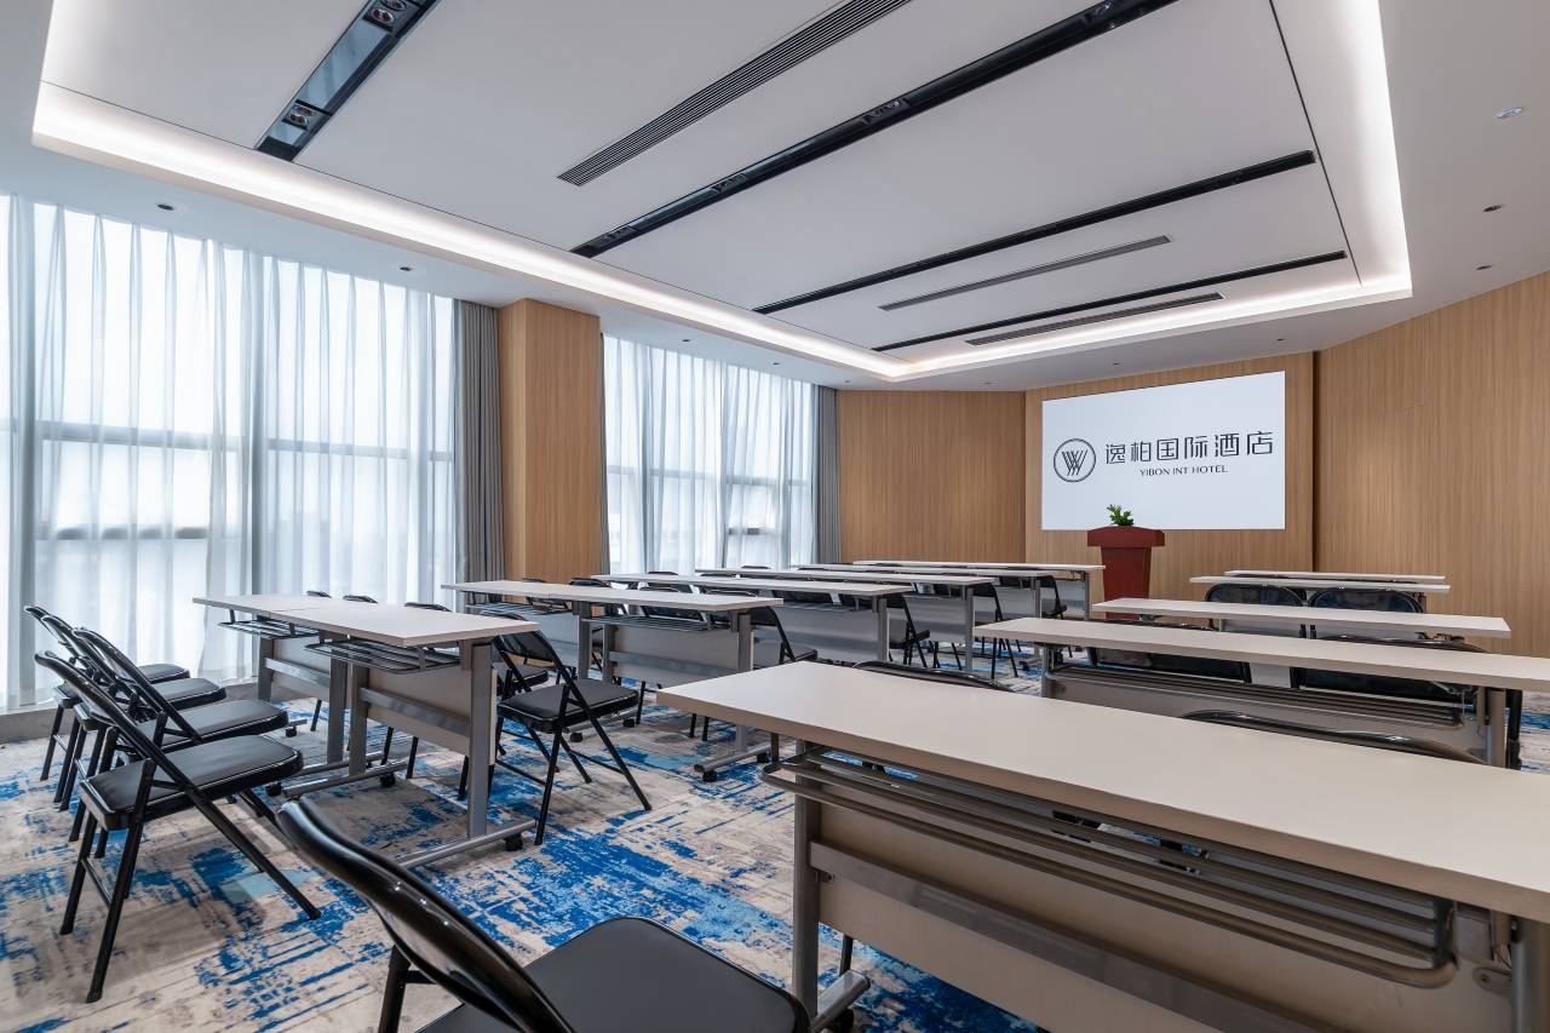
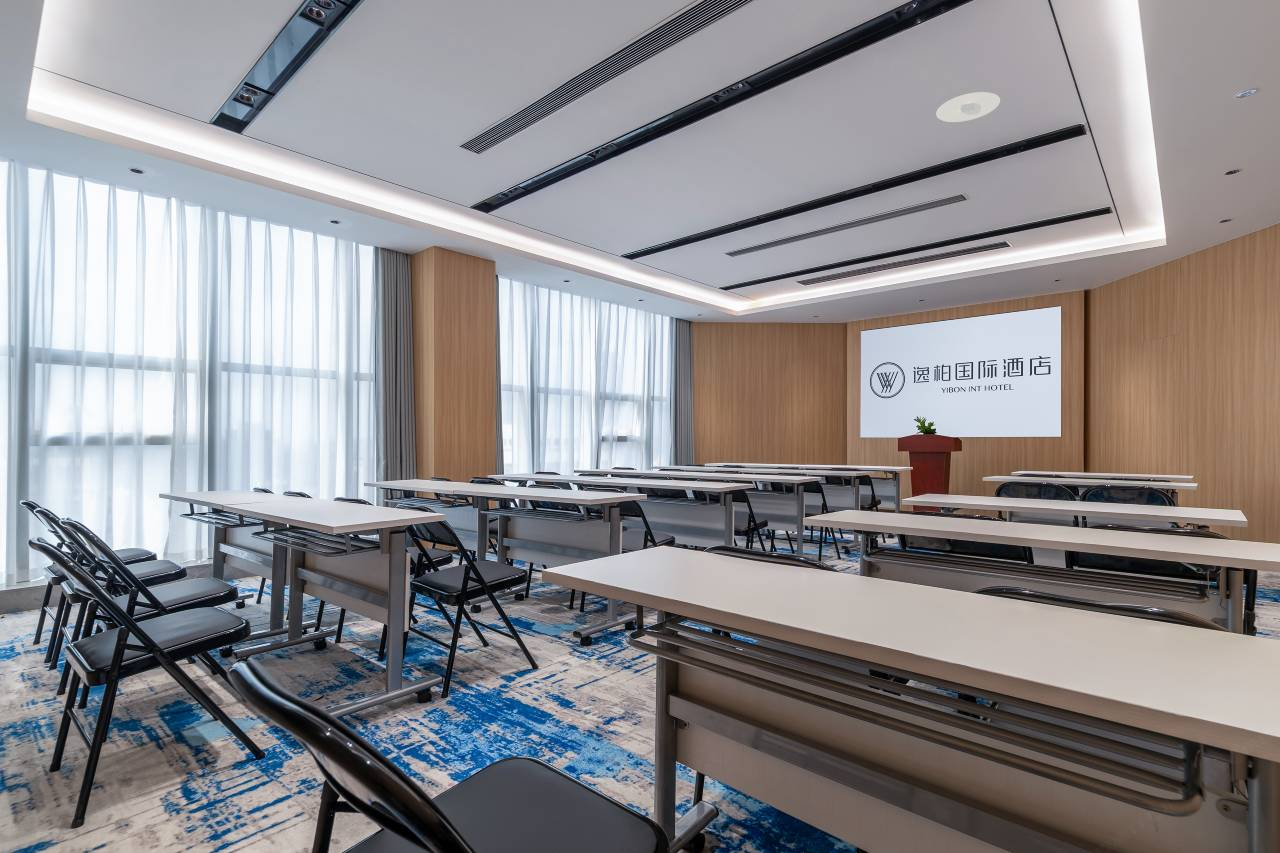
+ recessed light (967, 104)
